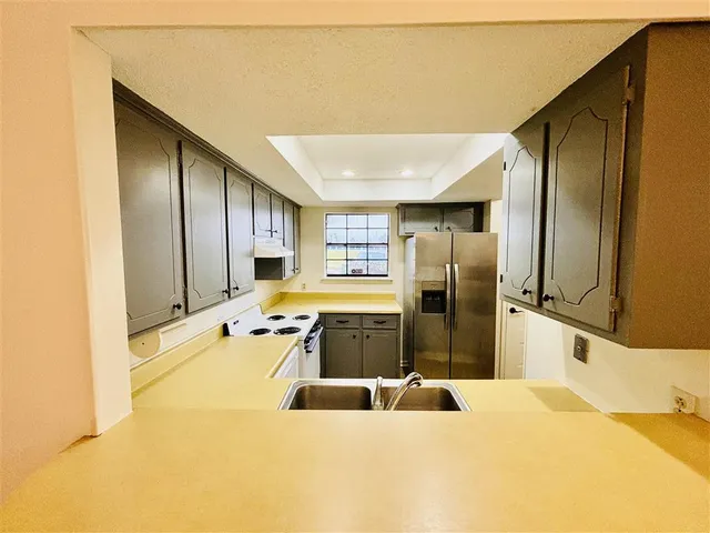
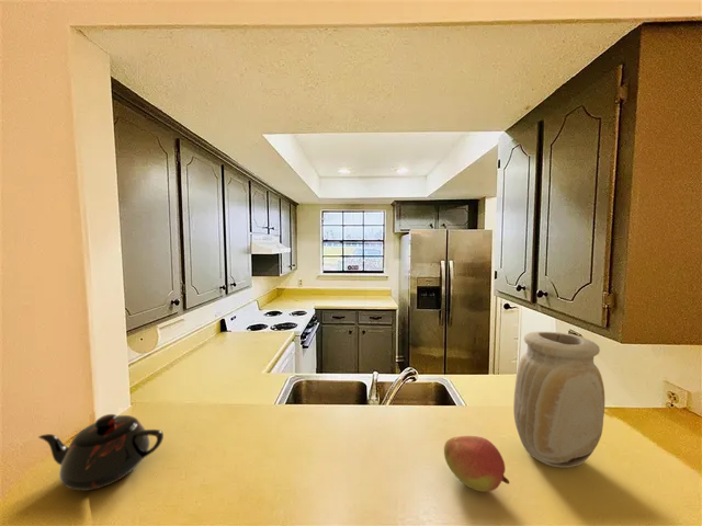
+ vase (556, 397)
+ fruit (475, 461)
+ teapot (103, 444)
